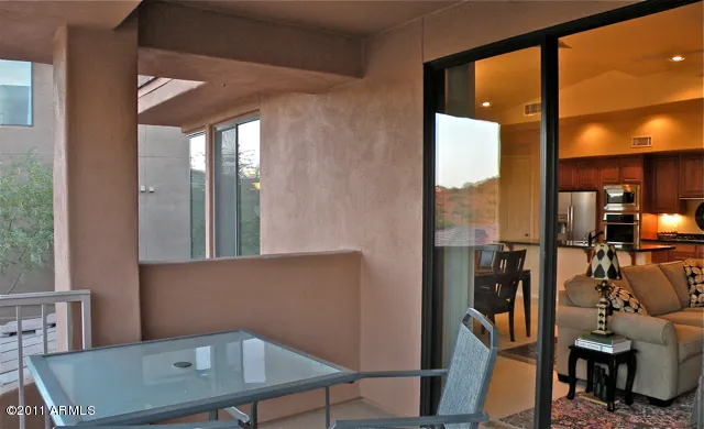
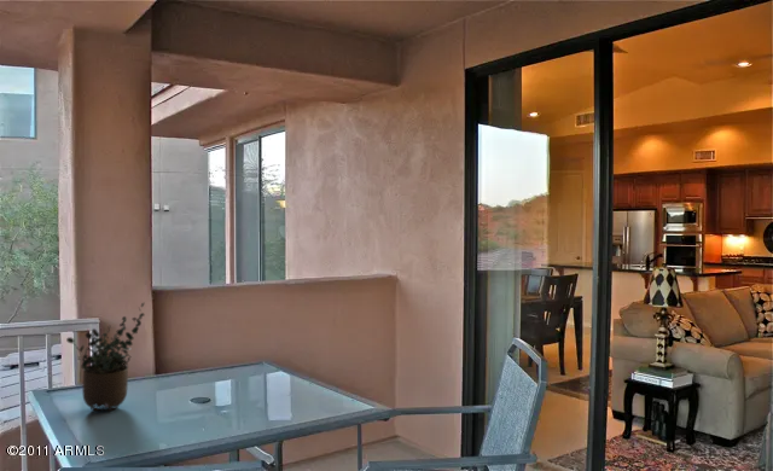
+ potted plant (111, 356)
